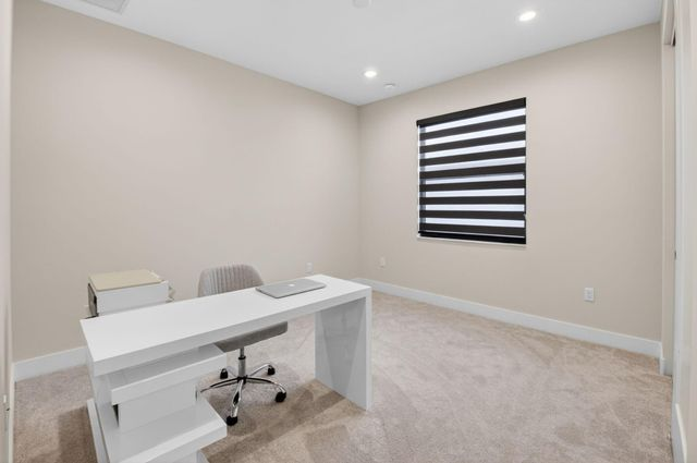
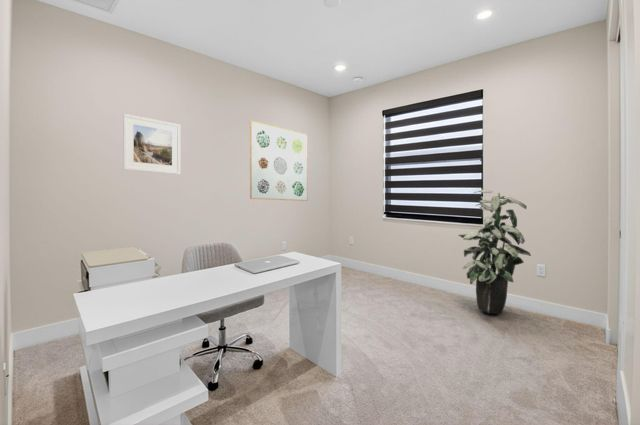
+ indoor plant (491, 250)
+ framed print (153, 145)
+ wall art (281, 164)
